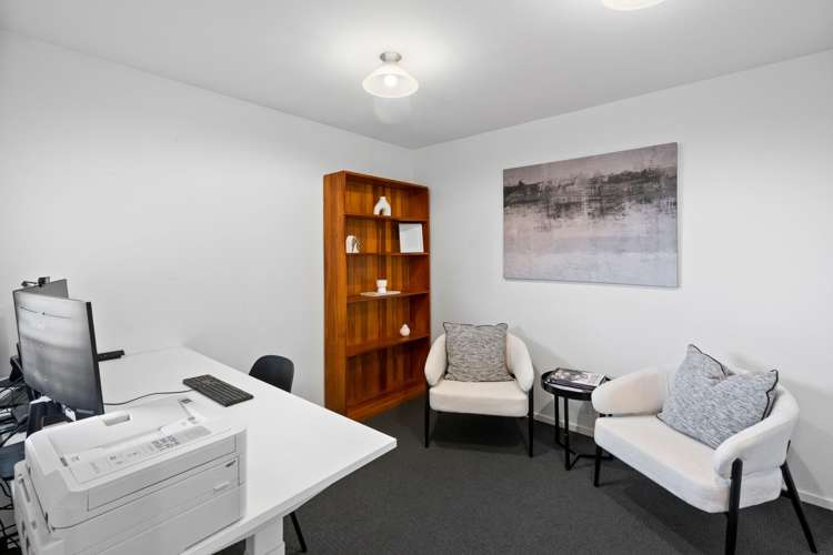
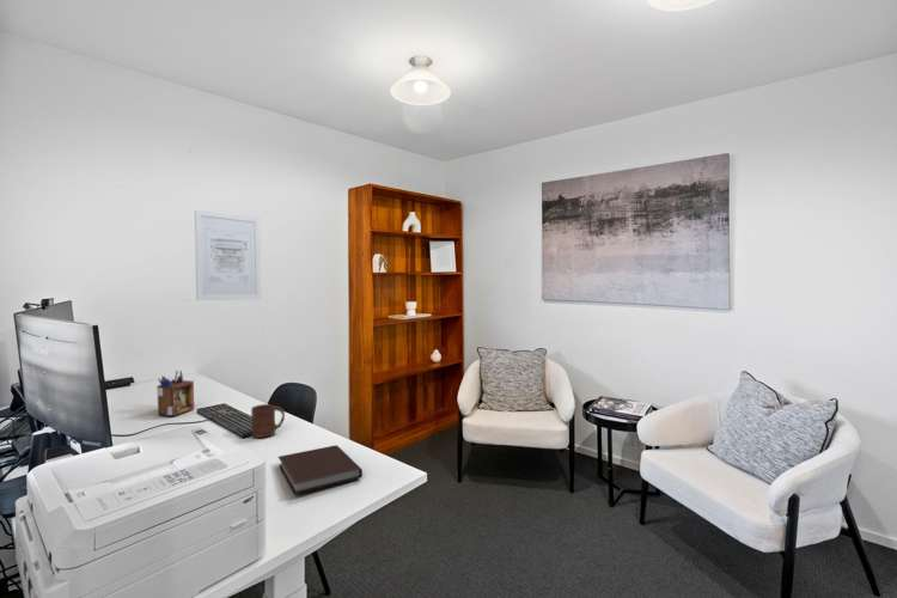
+ notebook (318, 466)
+ wall art (230, 257)
+ desk organizer (176, 391)
+ cup (267, 420)
